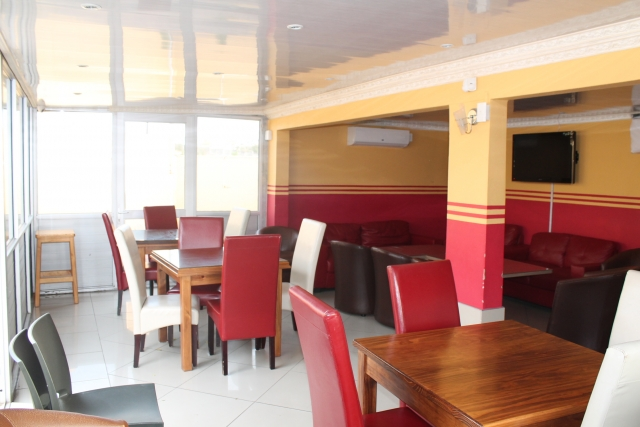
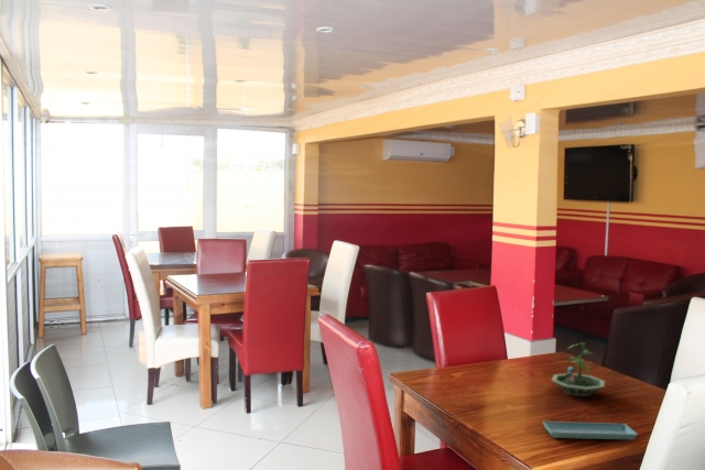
+ terrarium (581, 353)
+ saucer (588, 430)
